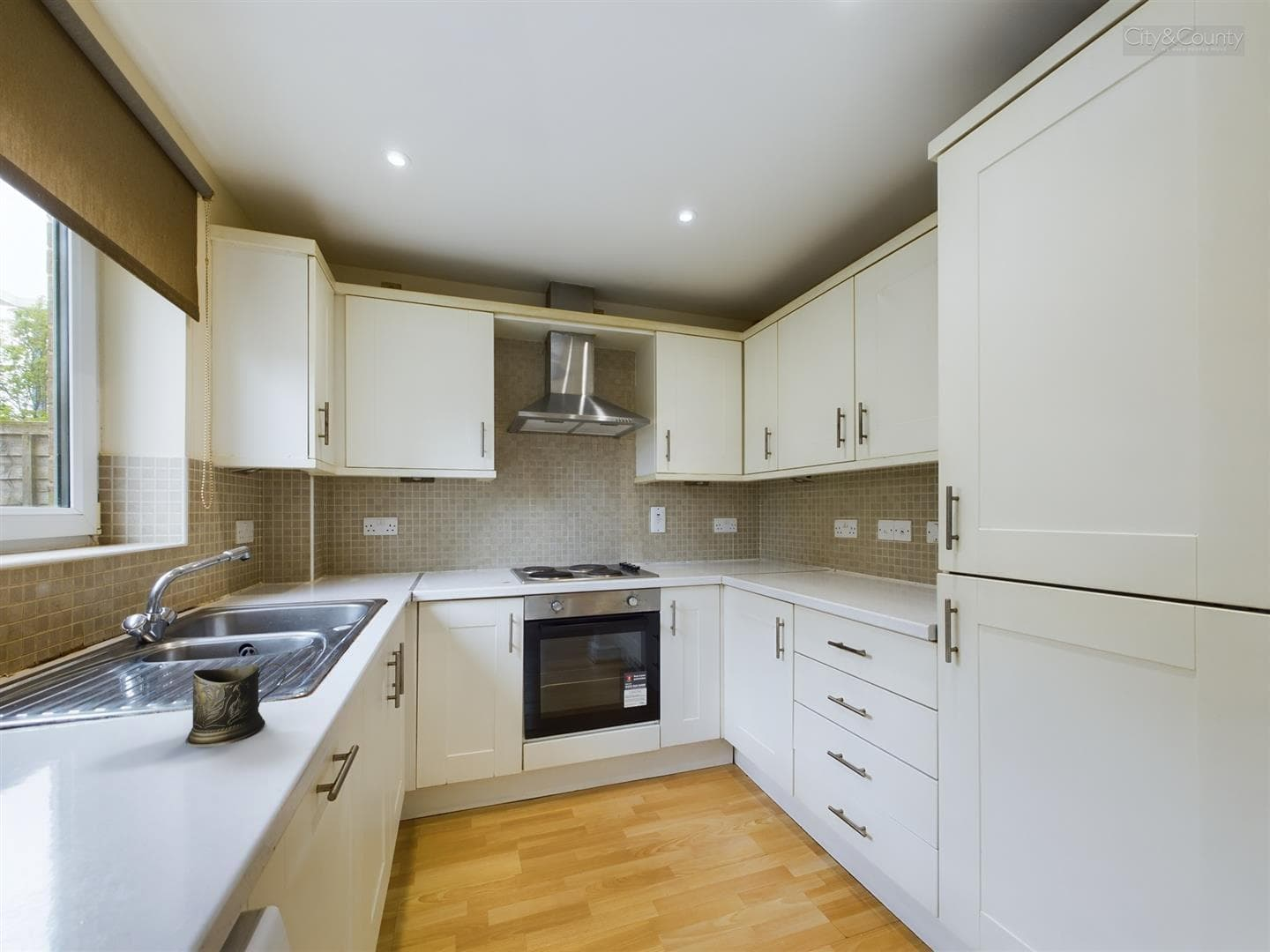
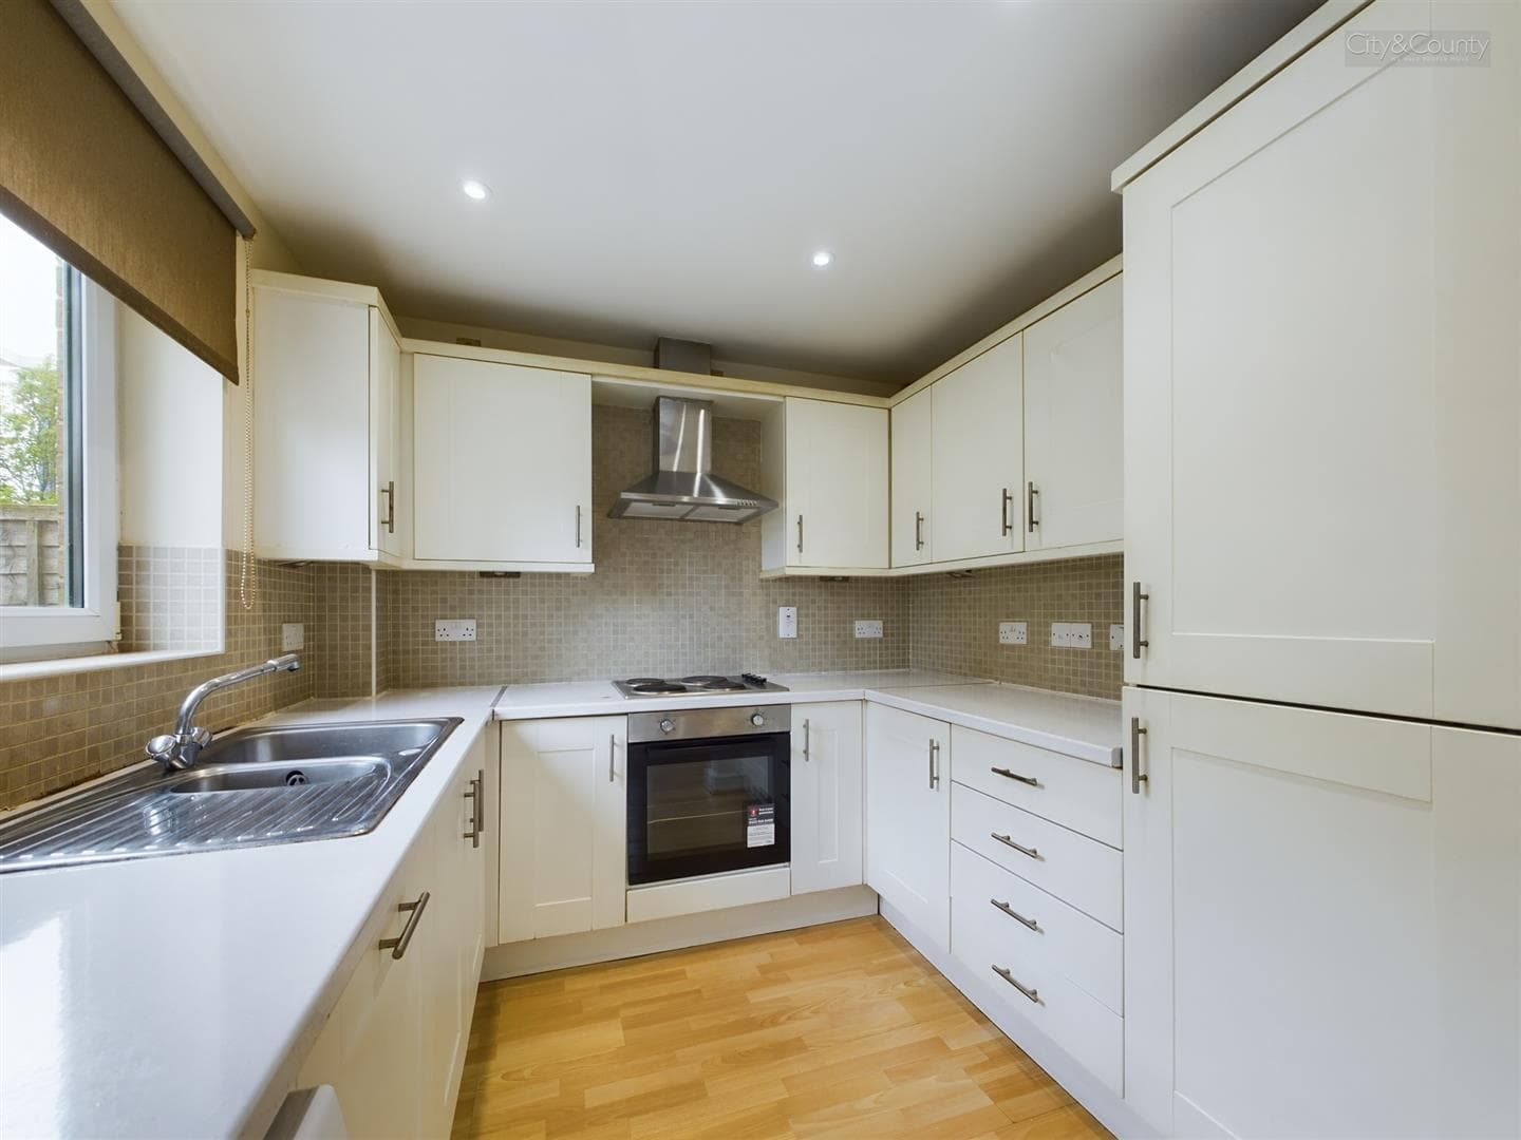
- mug (237, 695)
